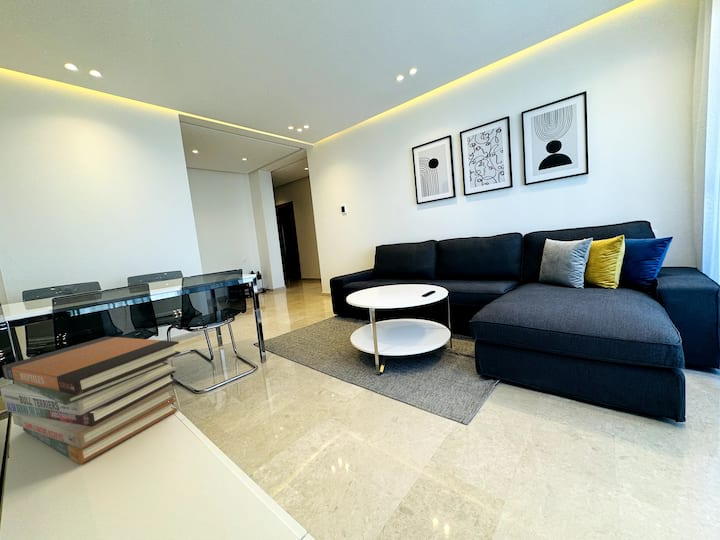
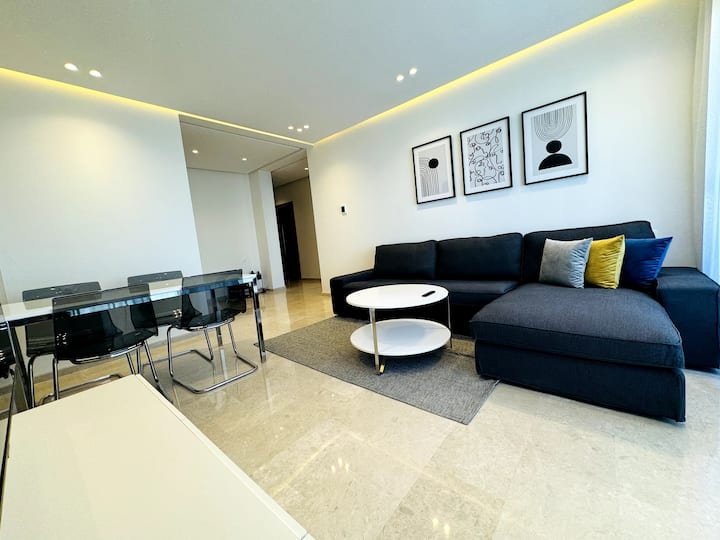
- book stack (97, 386)
